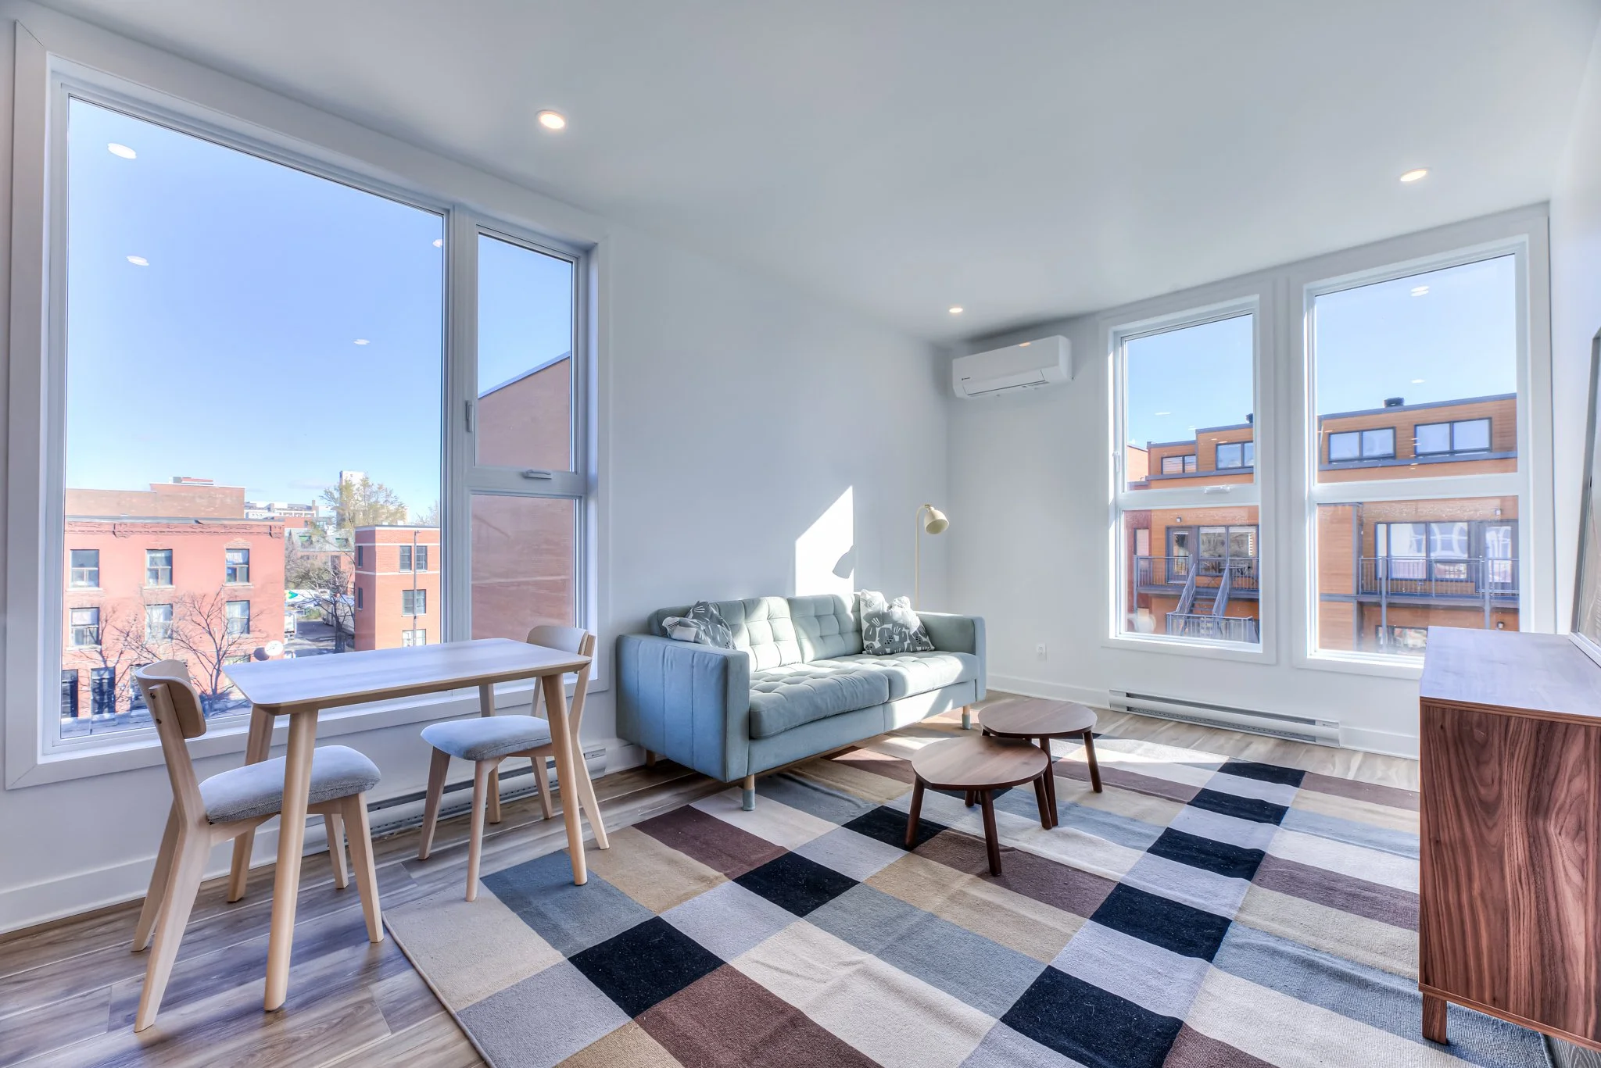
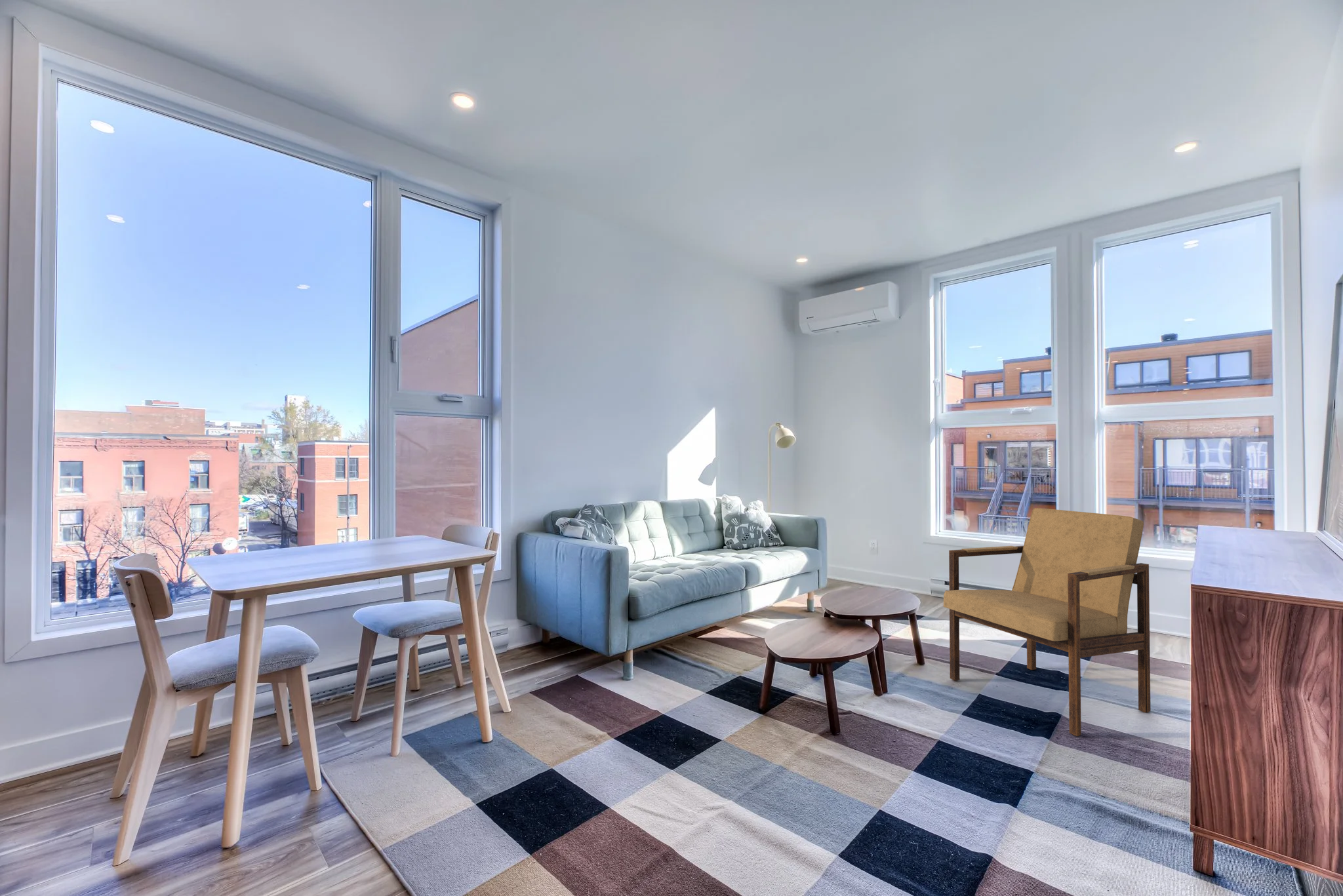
+ armchair (1043, 605)
